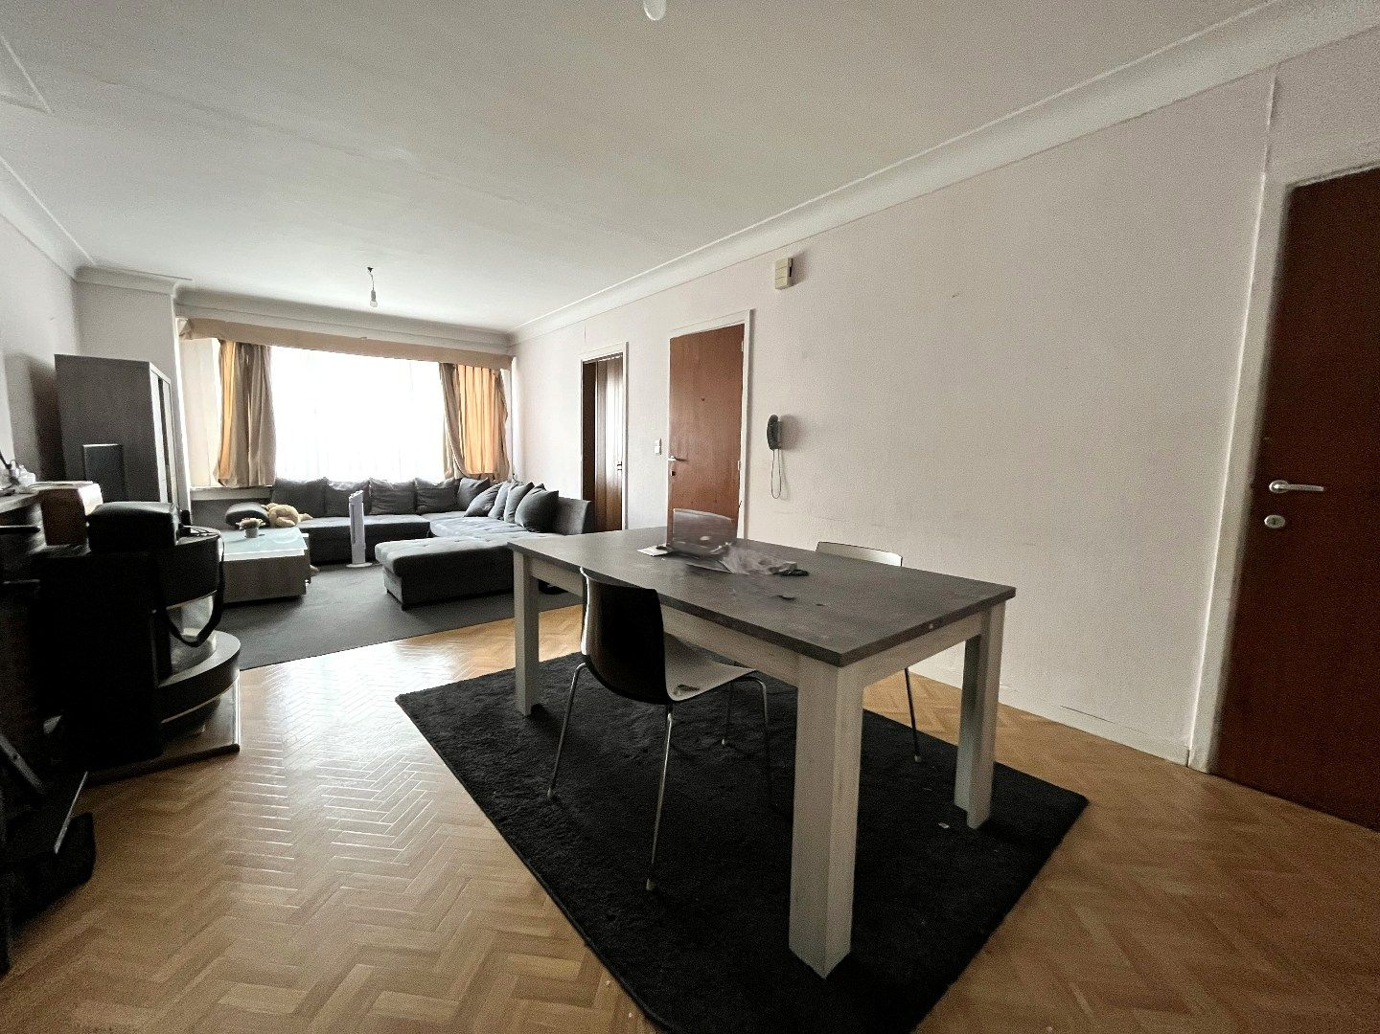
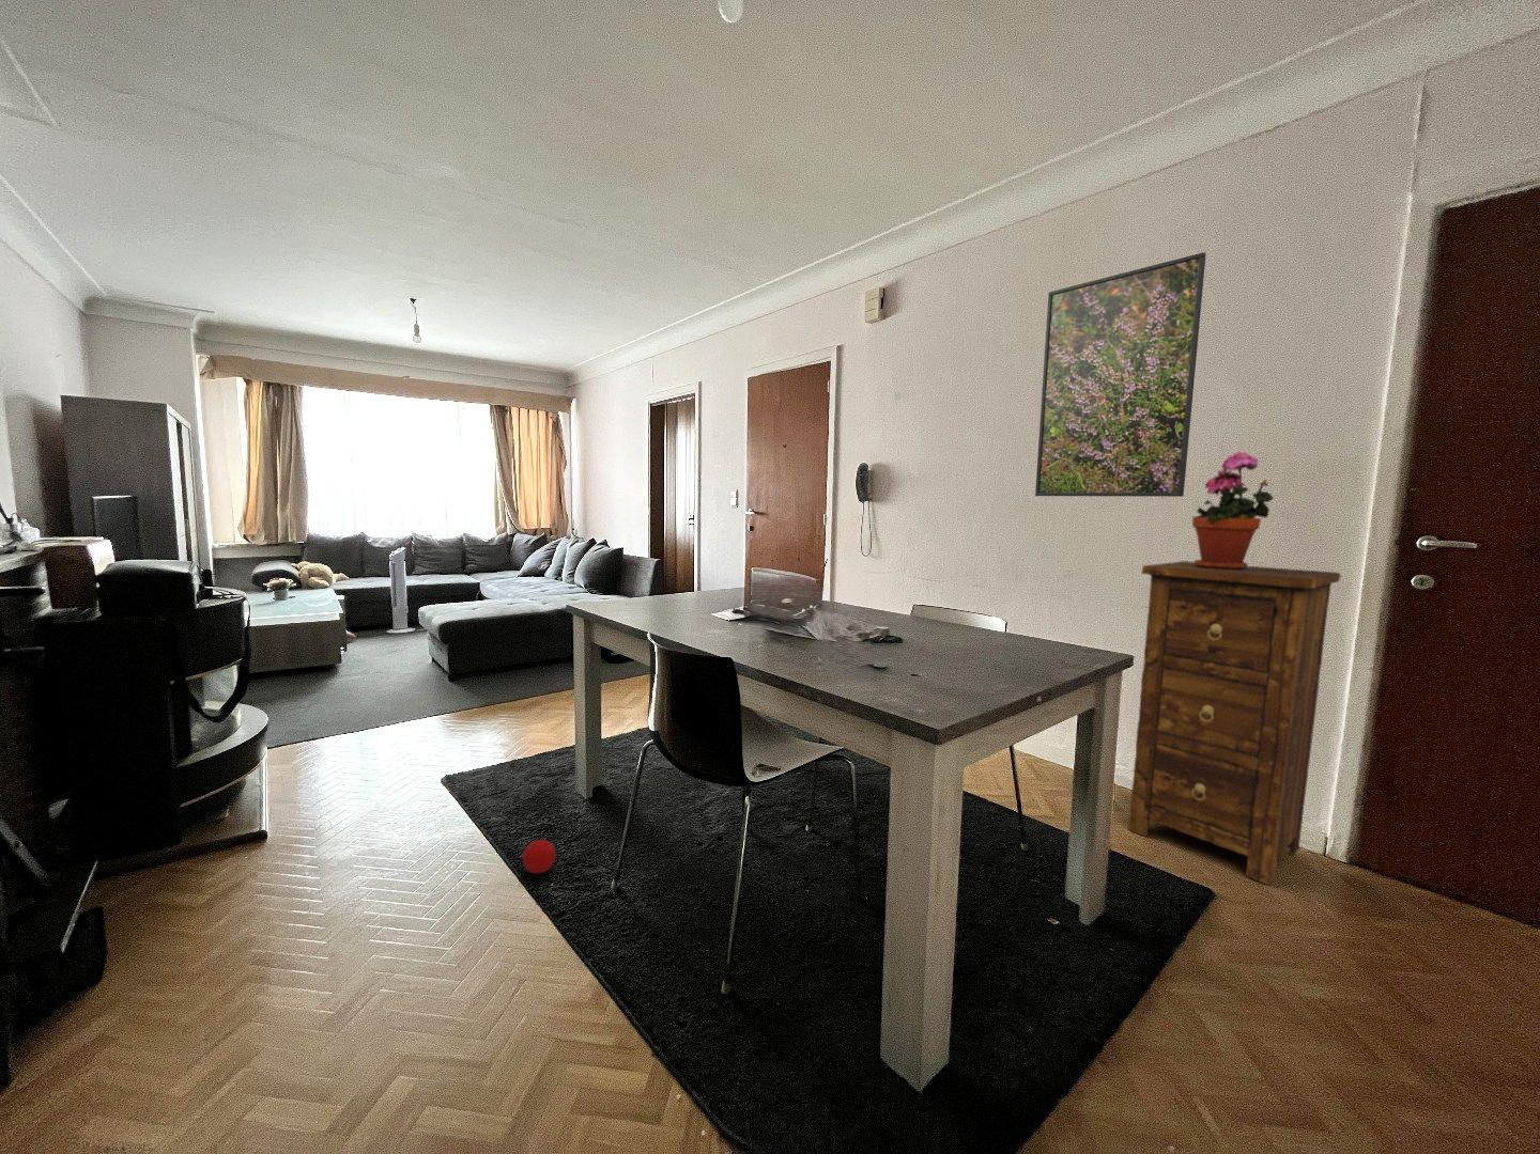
+ ball (538, 856)
+ cabinet (1224, 708)
+ potted plant (1228, 509)
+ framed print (1111, 387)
